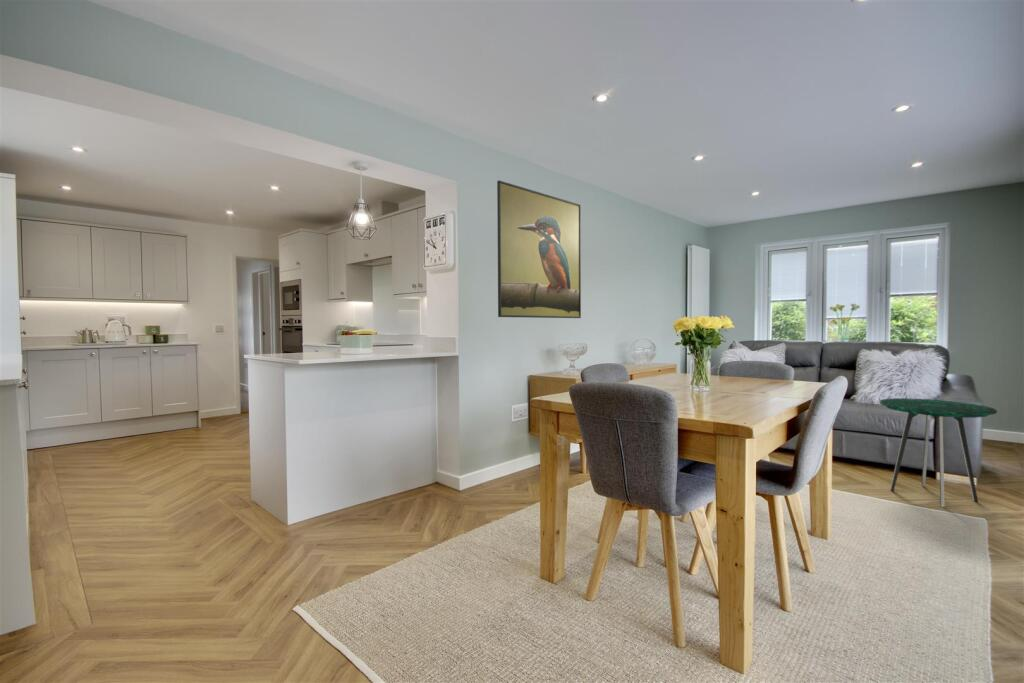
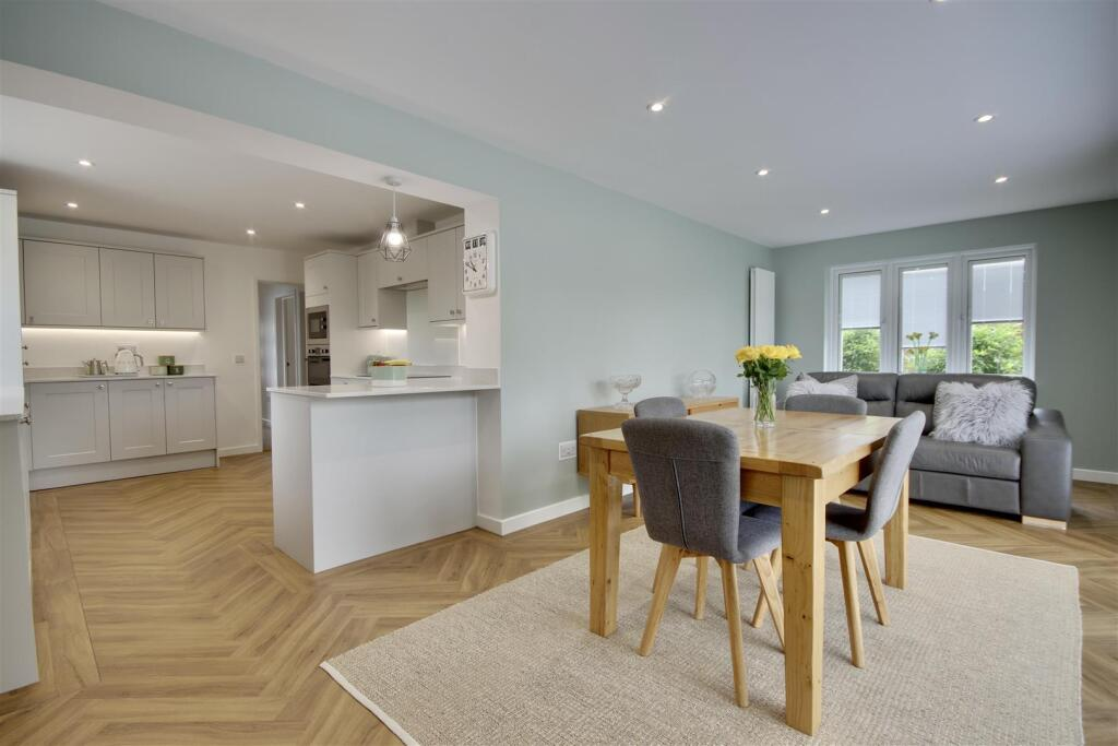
- side table (939, 450)
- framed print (543, 256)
